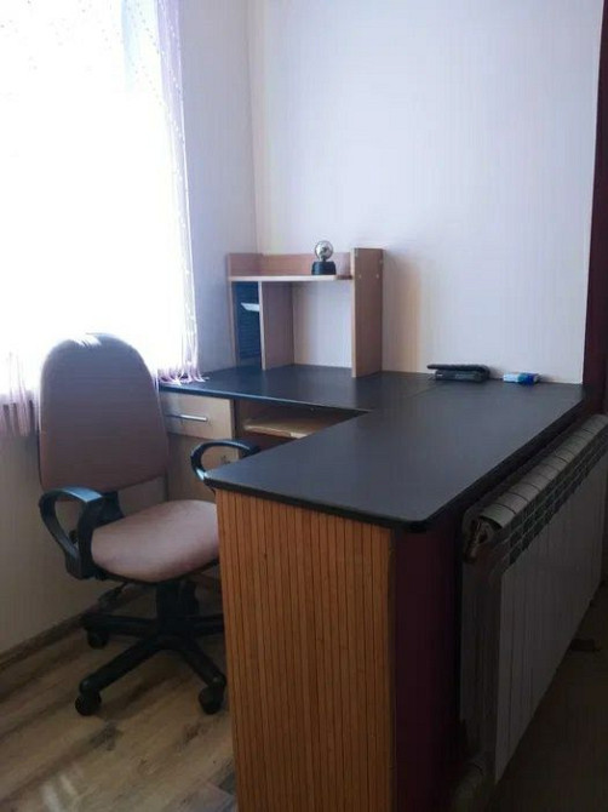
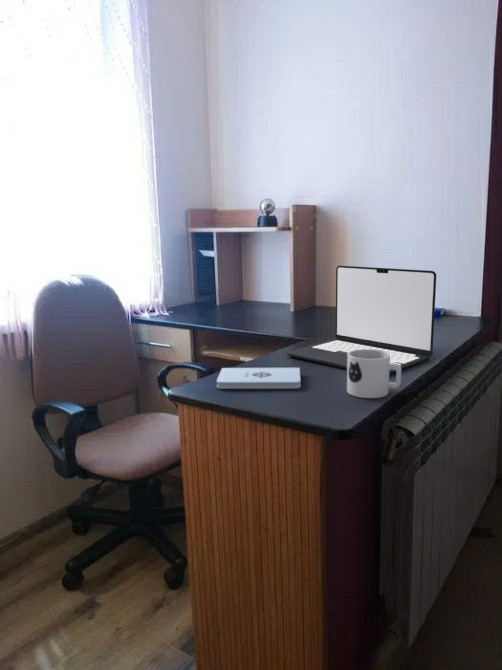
+ notepad (259, 377)
+ laptop (357, 315)
+ mug (373, 373)
